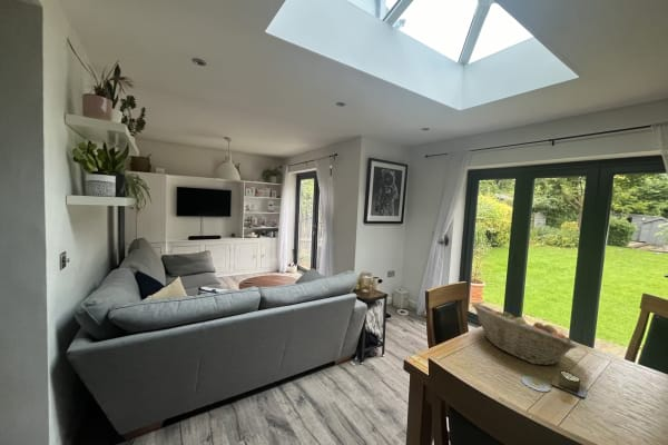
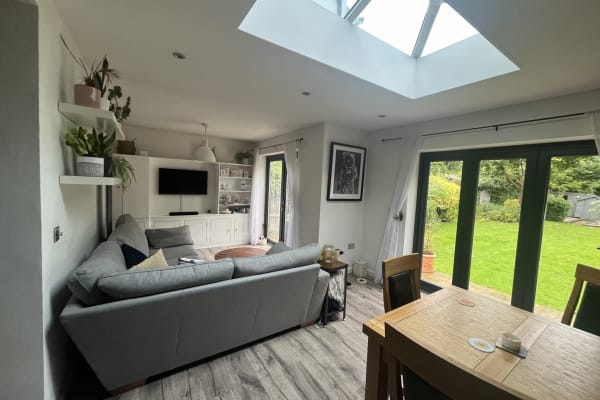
- fruit basket (518, 328)
